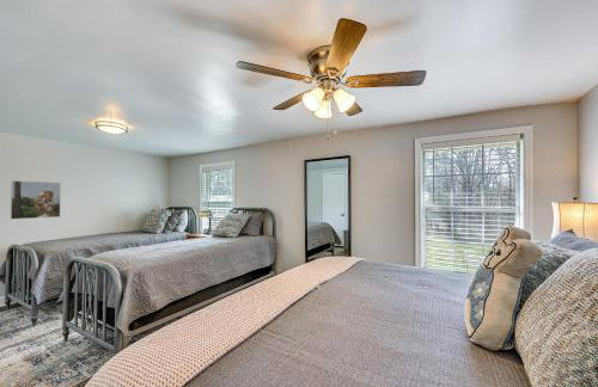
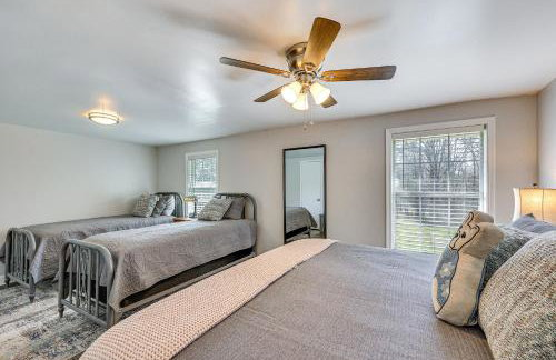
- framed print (36, 199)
